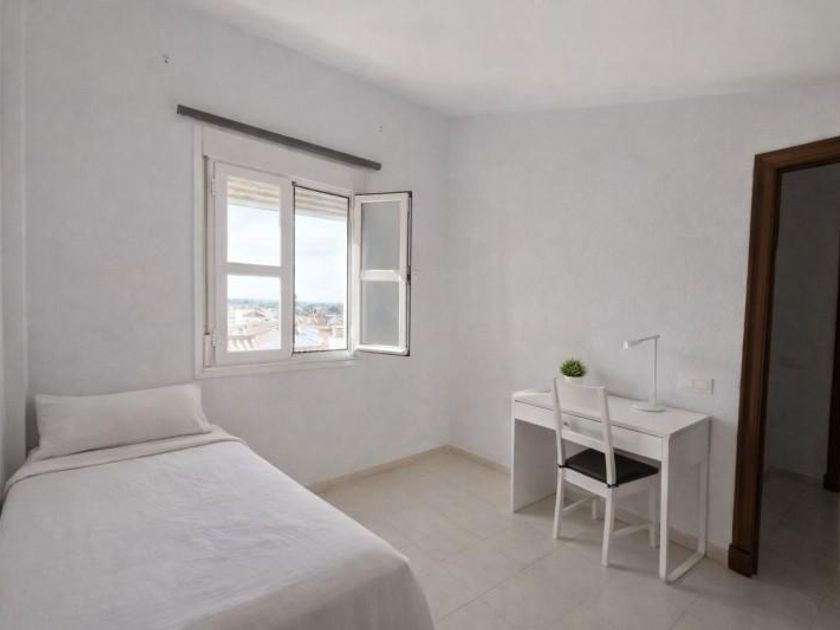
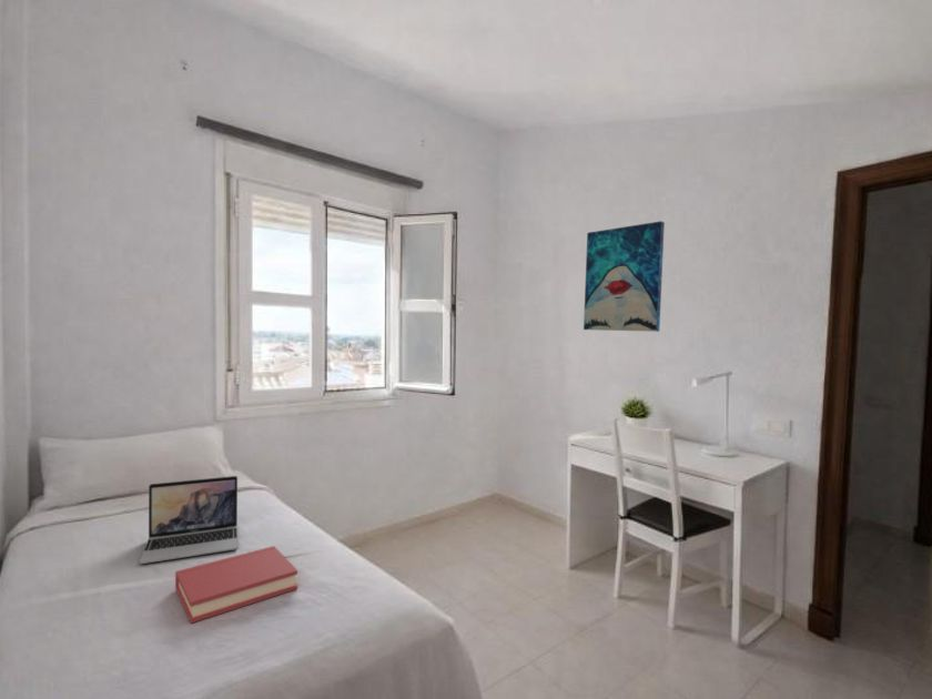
+ hardback book (236, 579)
+ wall art (620, 278)
+ laptop (192, 516)
